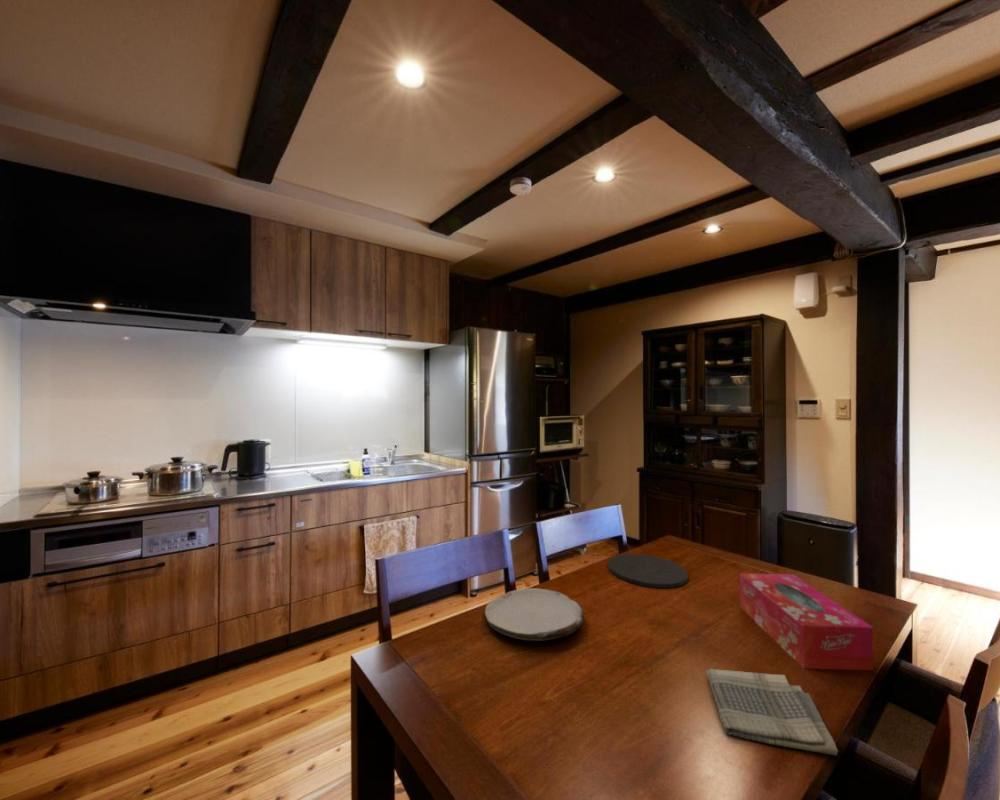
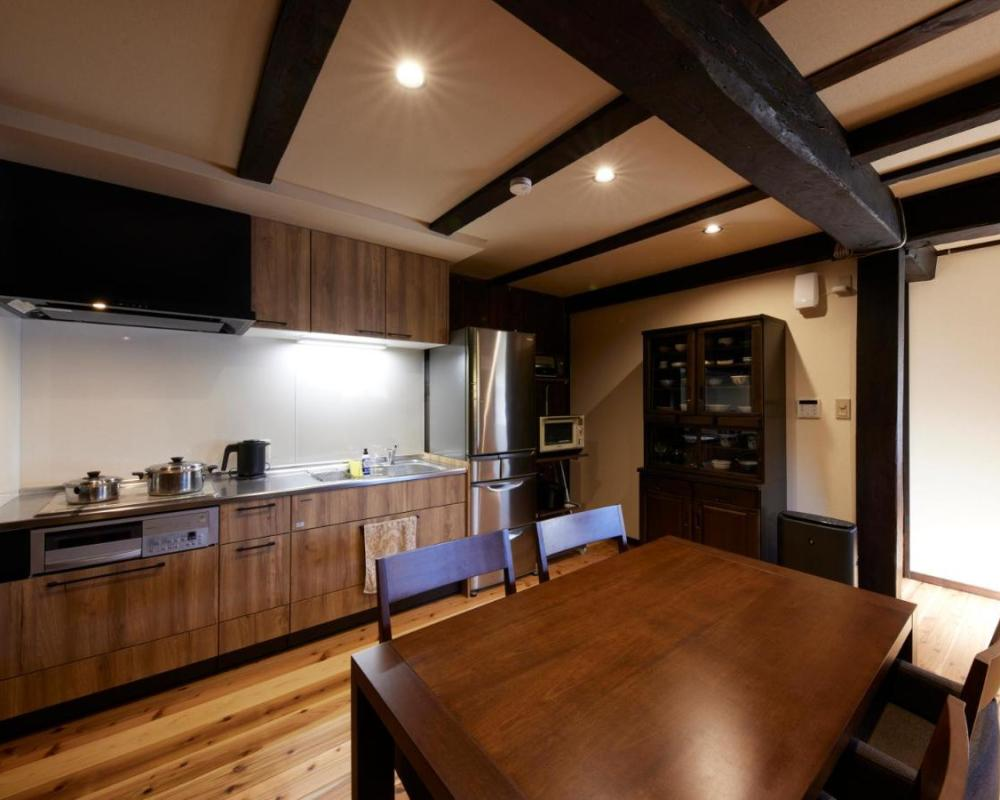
- tissue box (797, 615)
- dish towel (765, 704)
- plate (533, 613)
- plate (646, 566)
